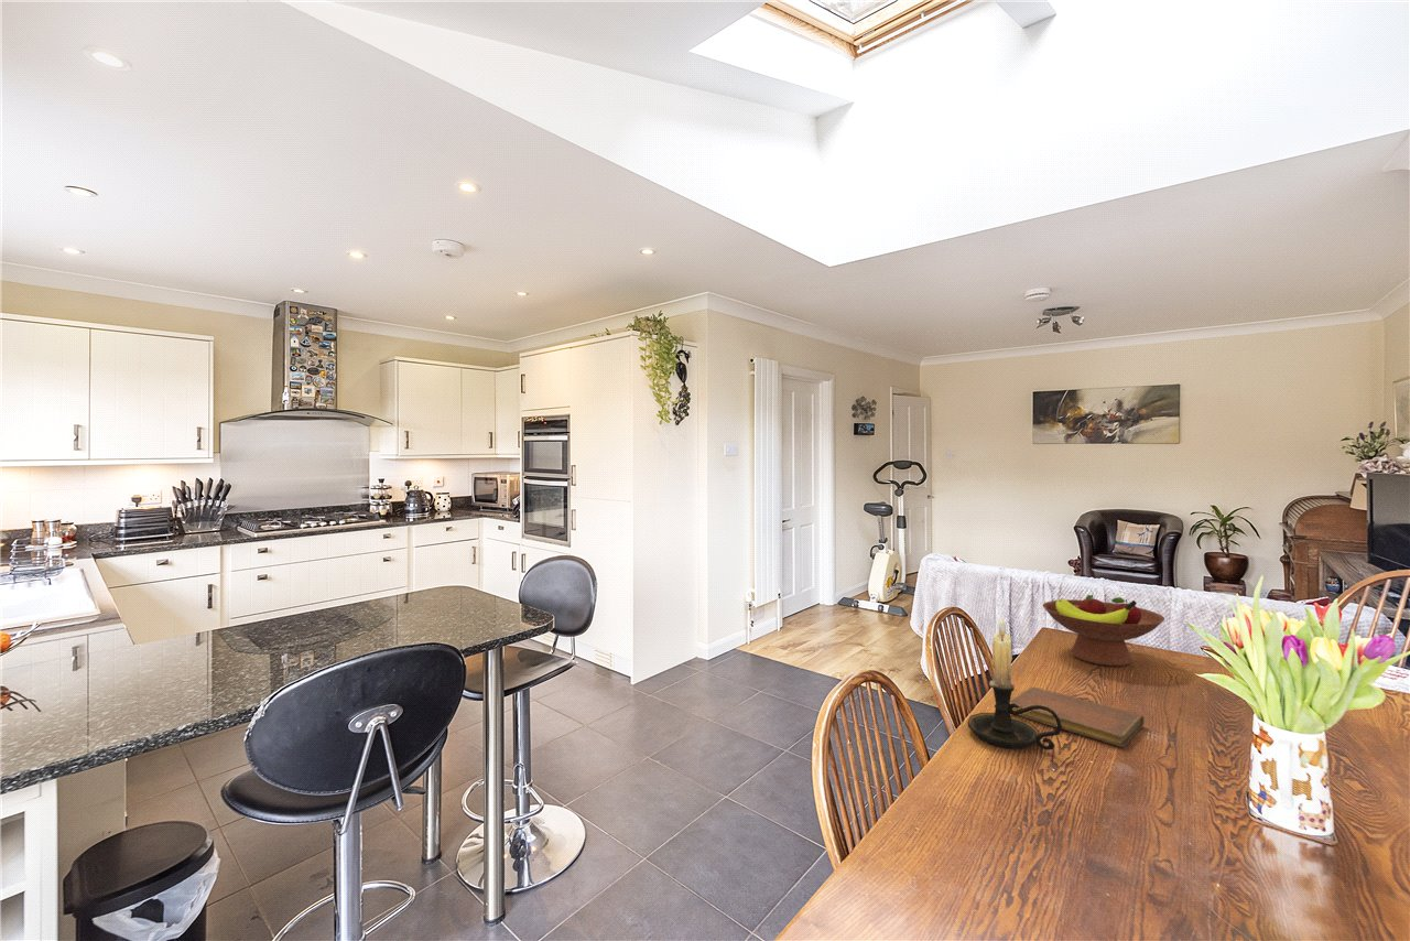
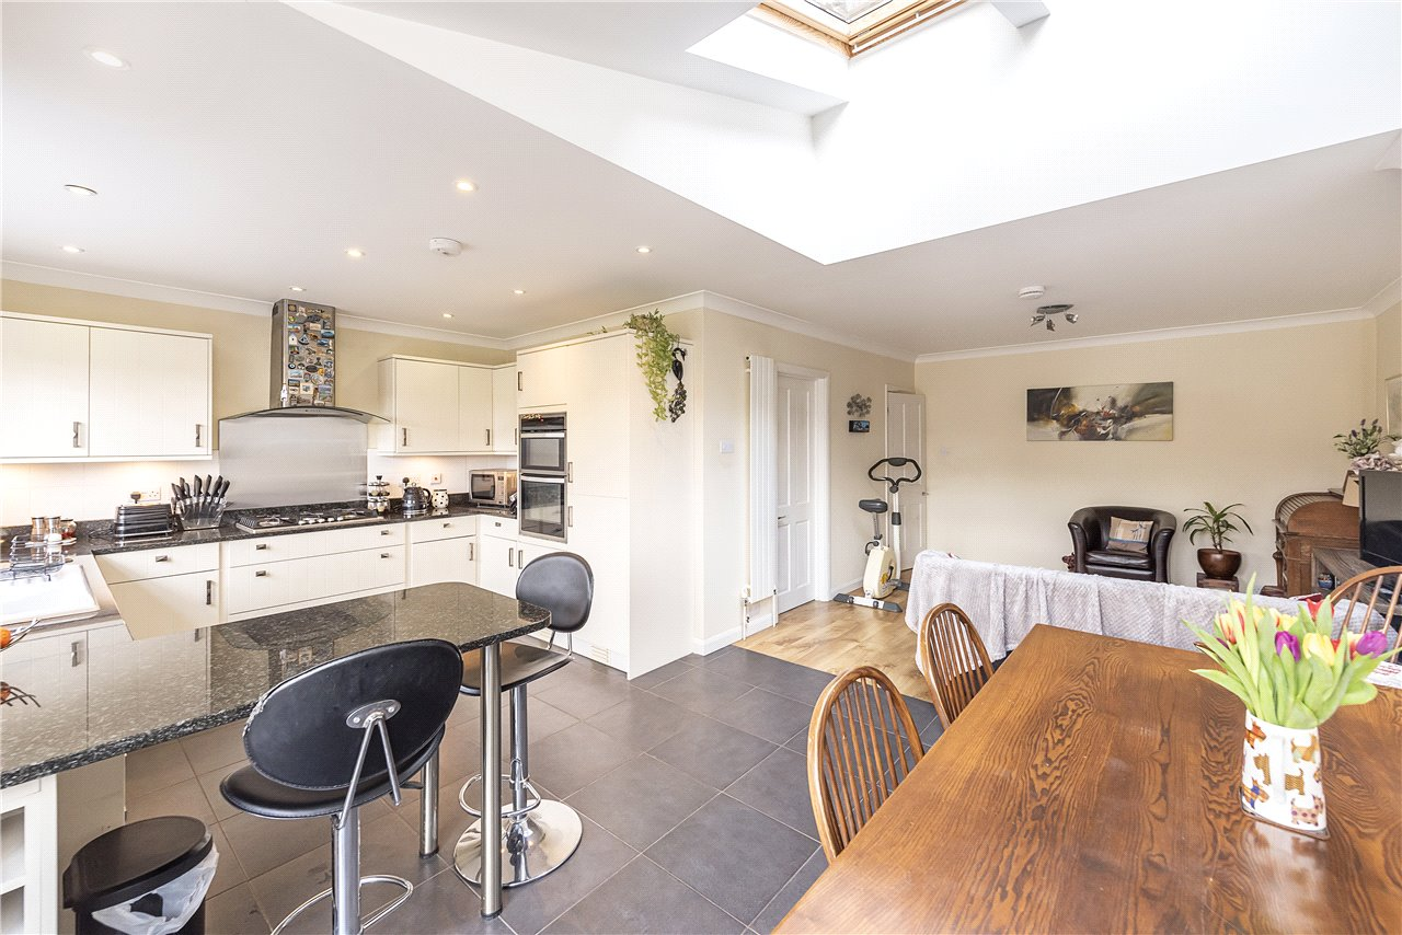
- fruit bowl (1100, 625)
- candle holder (1010, 679)
- notebook (1073, 713)
